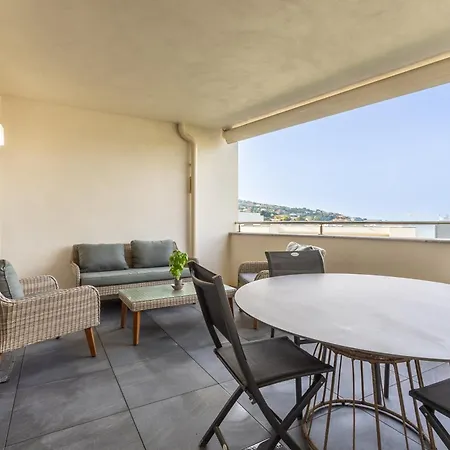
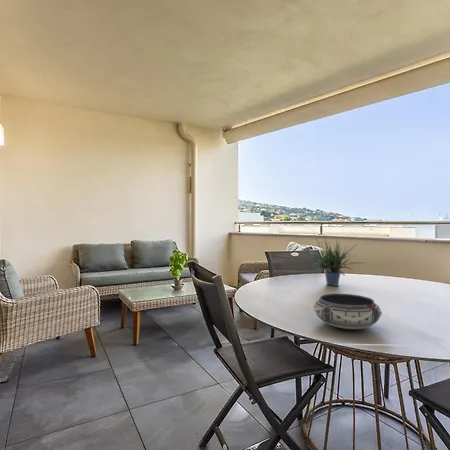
+ potted plant (331, 257)
+ bowl (346, 312)
